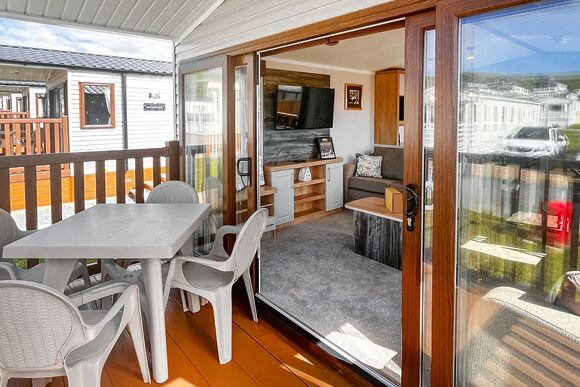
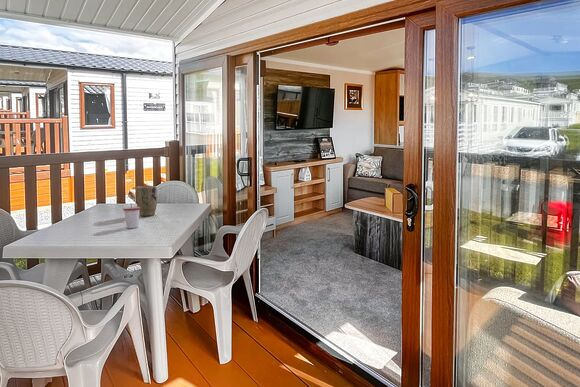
+ plant pot (146, 200)
+ cup (132, 215)
